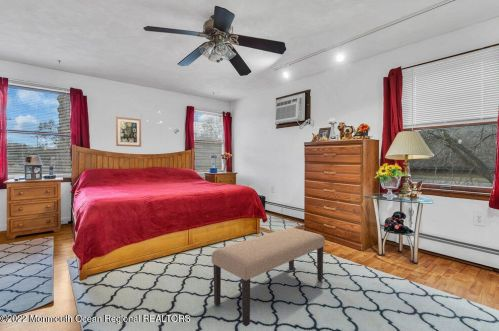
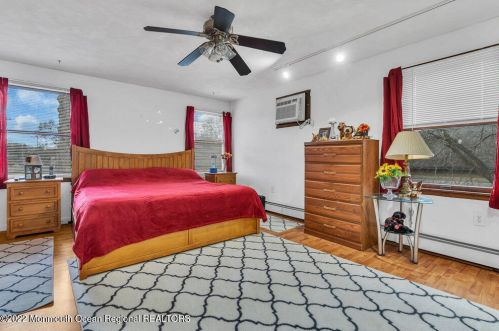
- bench (273, 265)
- wall art (128, 132)
